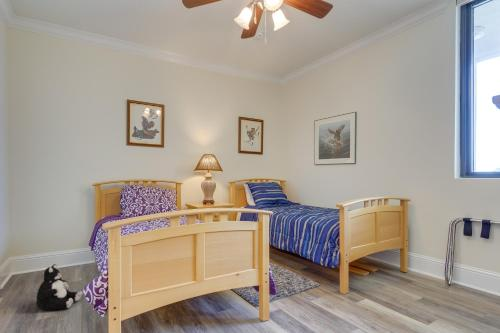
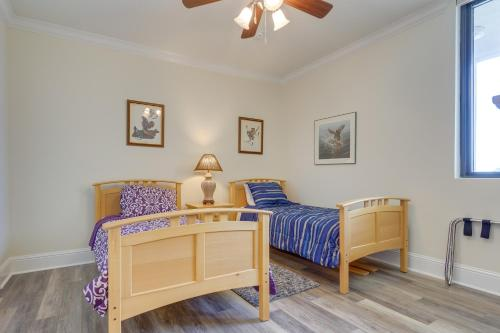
- plush toy (57, 285)
